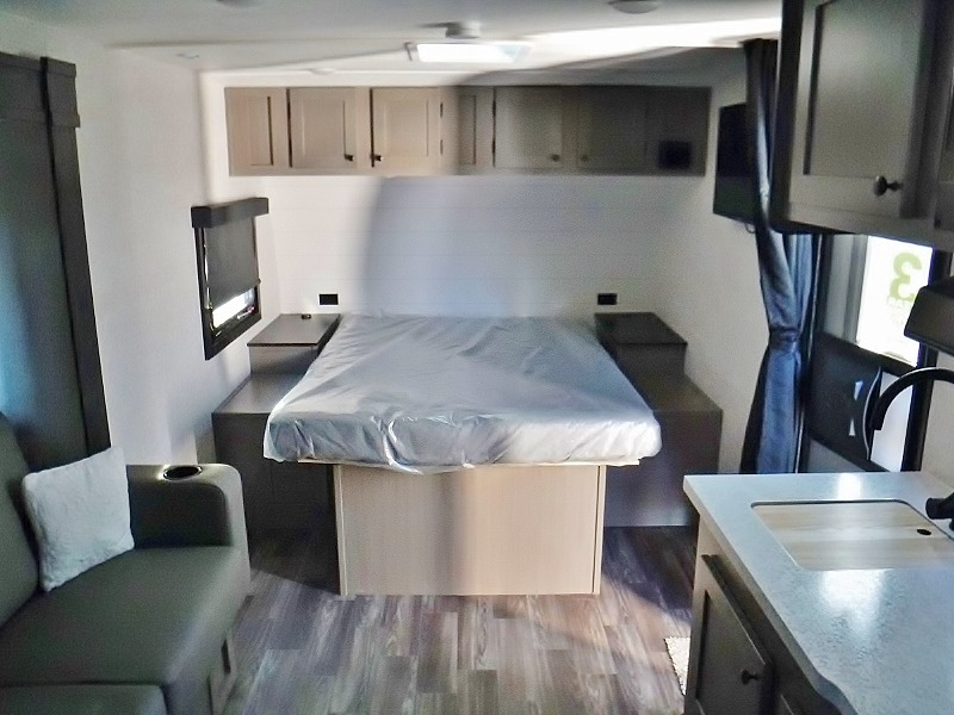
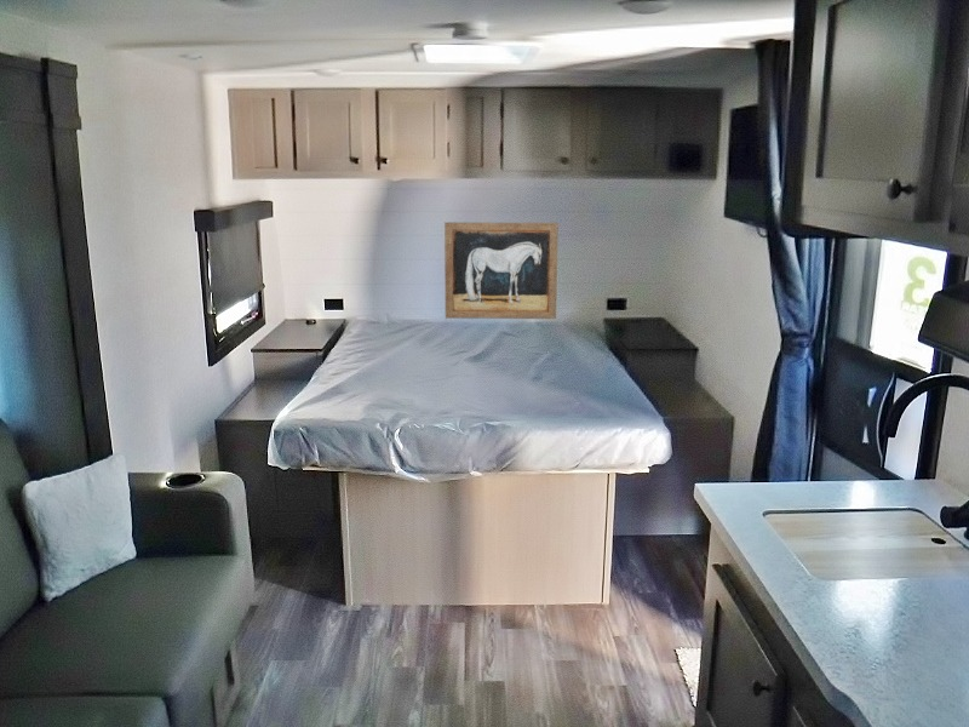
+ wall art (500, 270)
